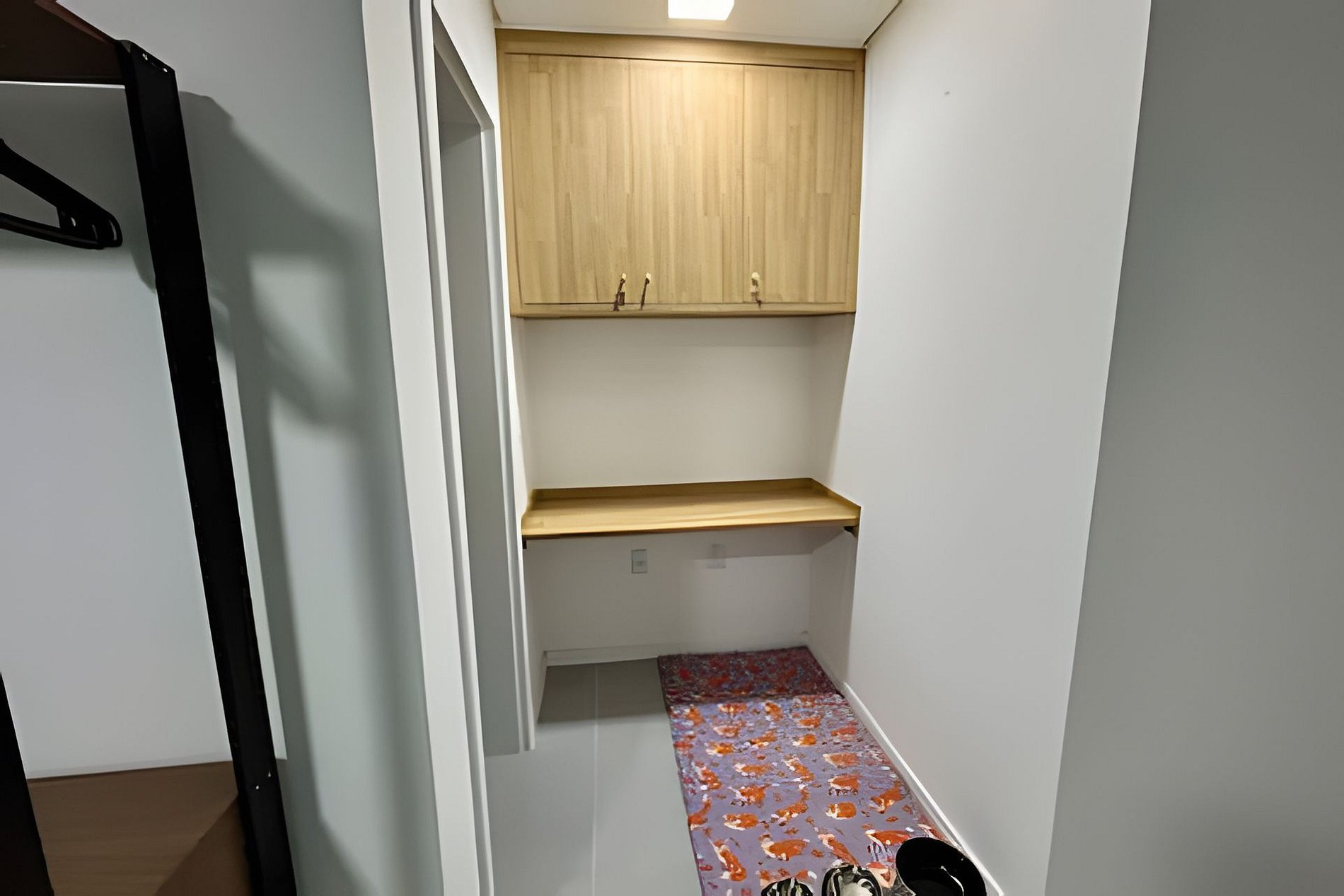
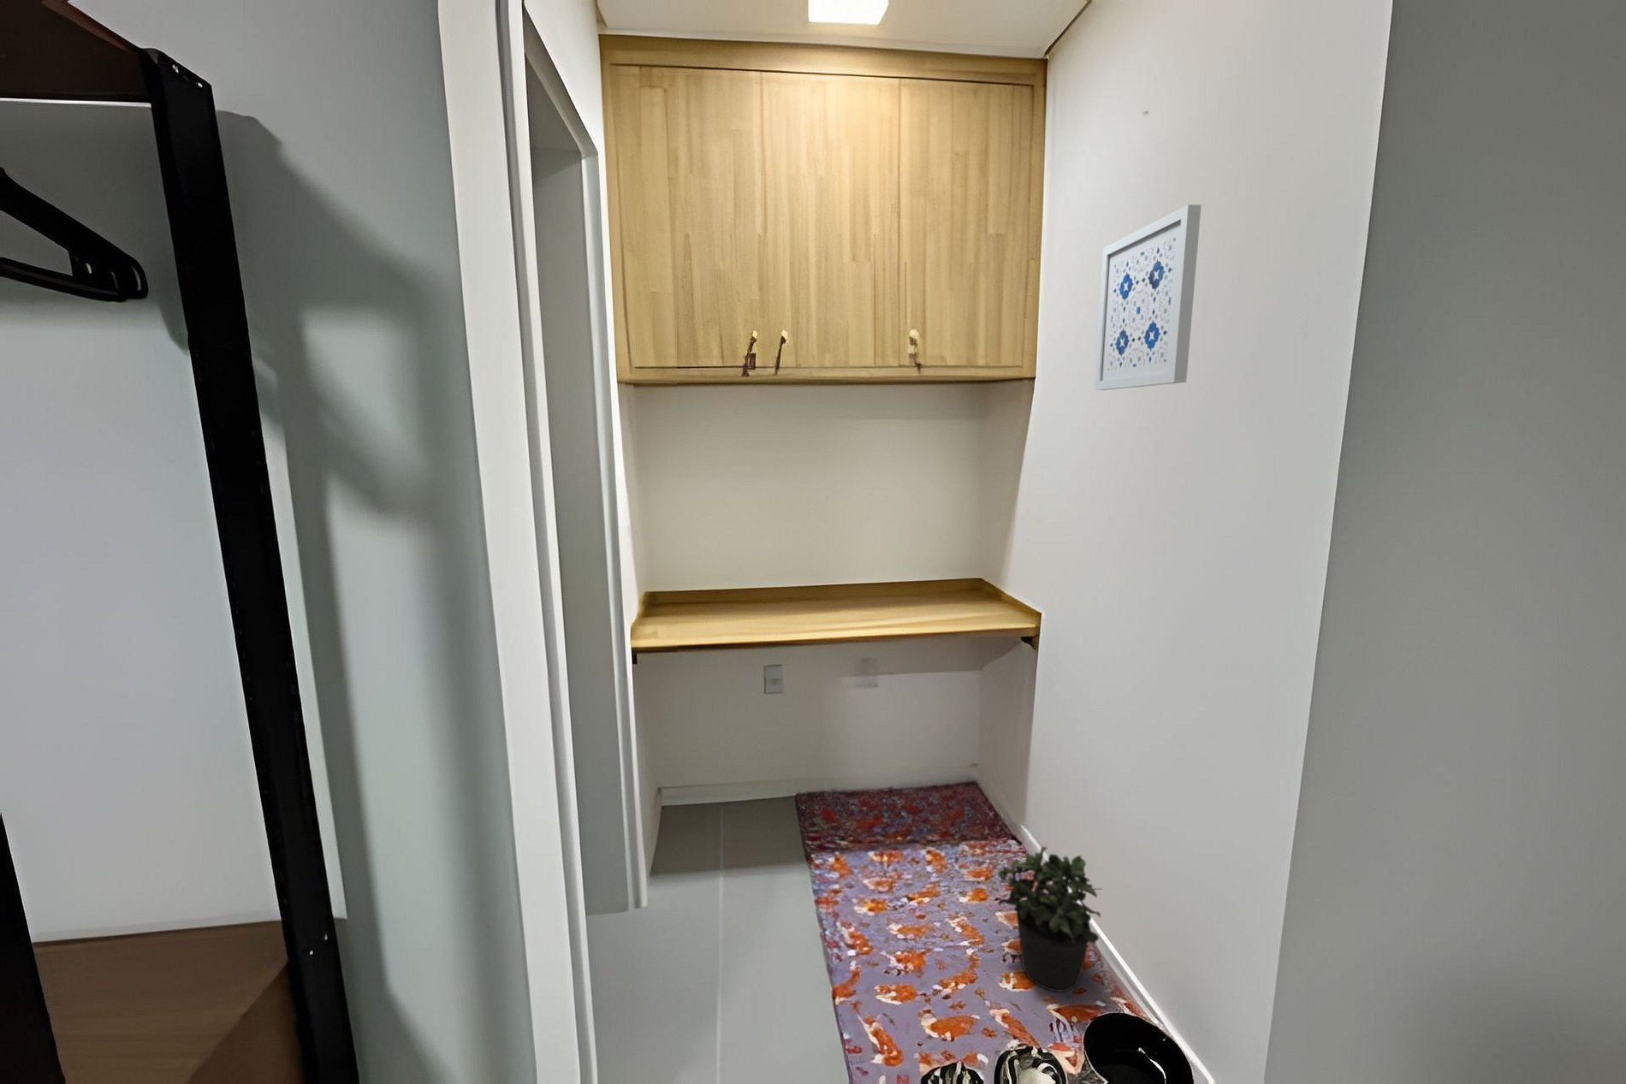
+ wall art (1141, 309)
+ potted plant (1054, 915)
